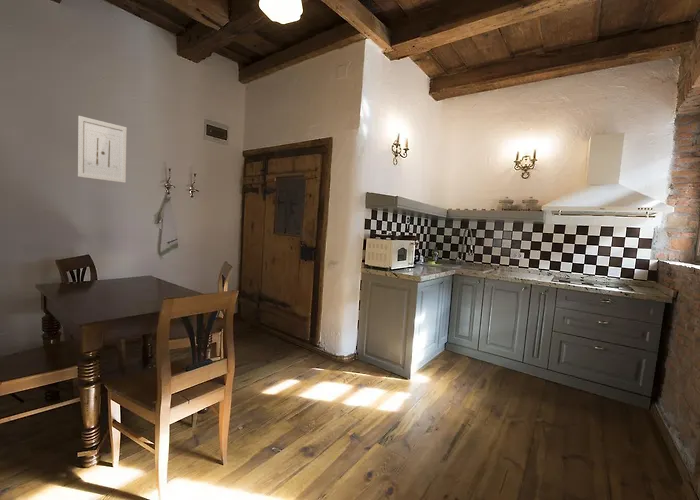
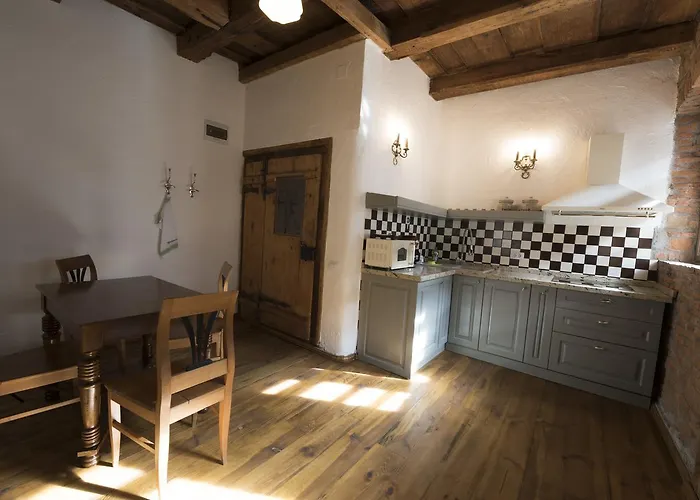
- wall art (103, 151)
